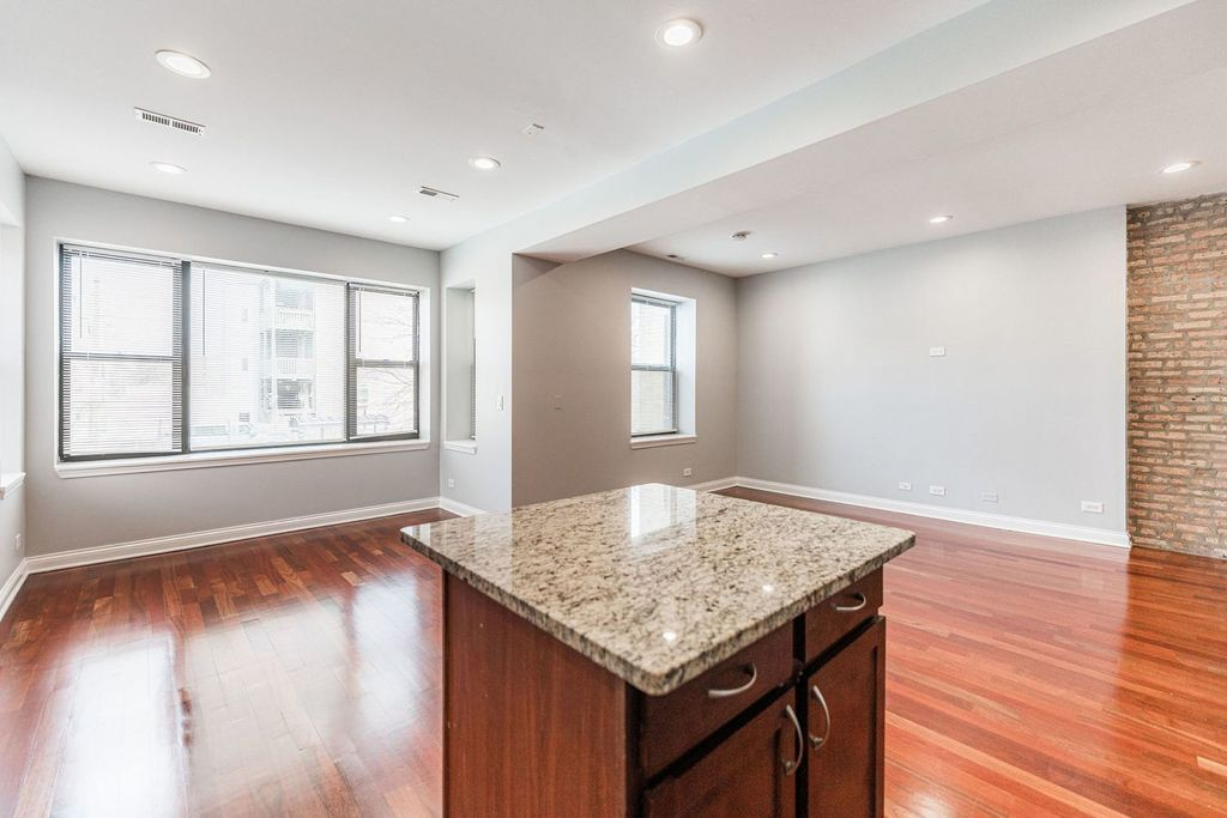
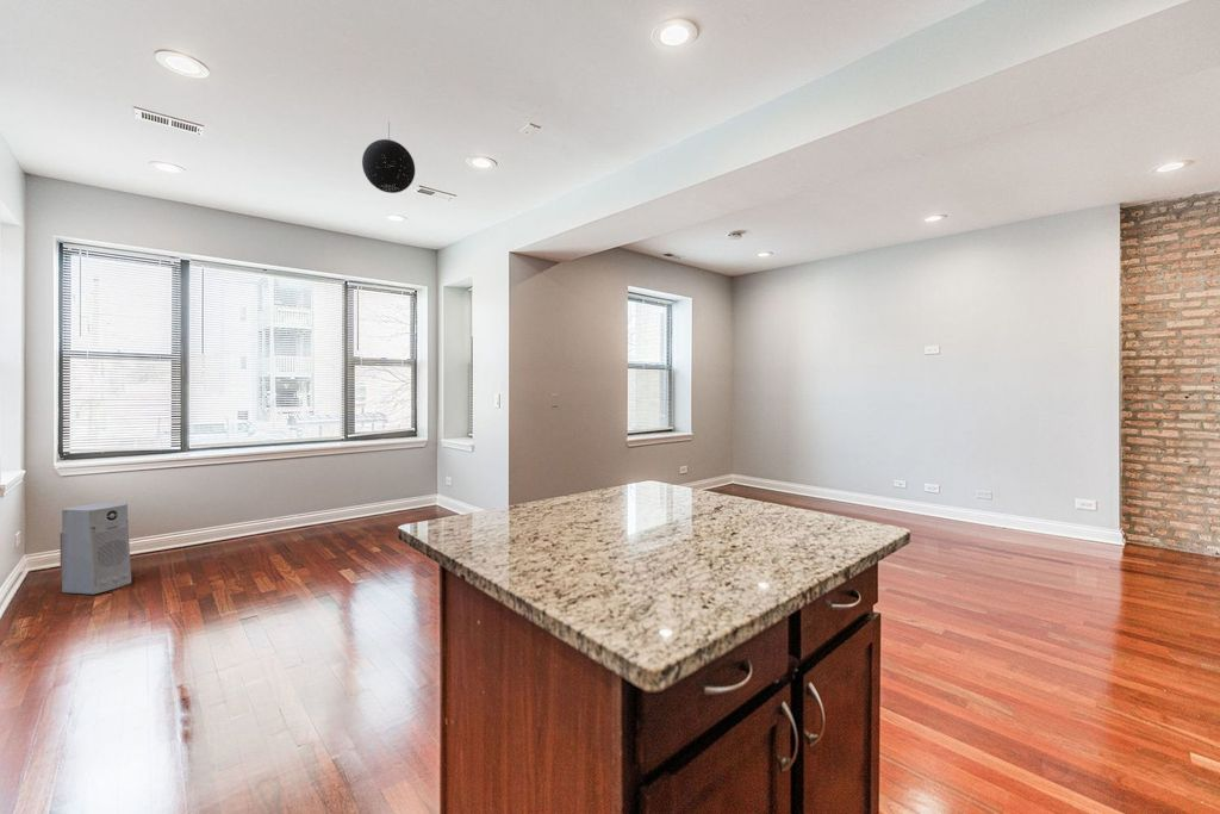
+ air purifier (95, 546)
+ pendant light (388, 155)
